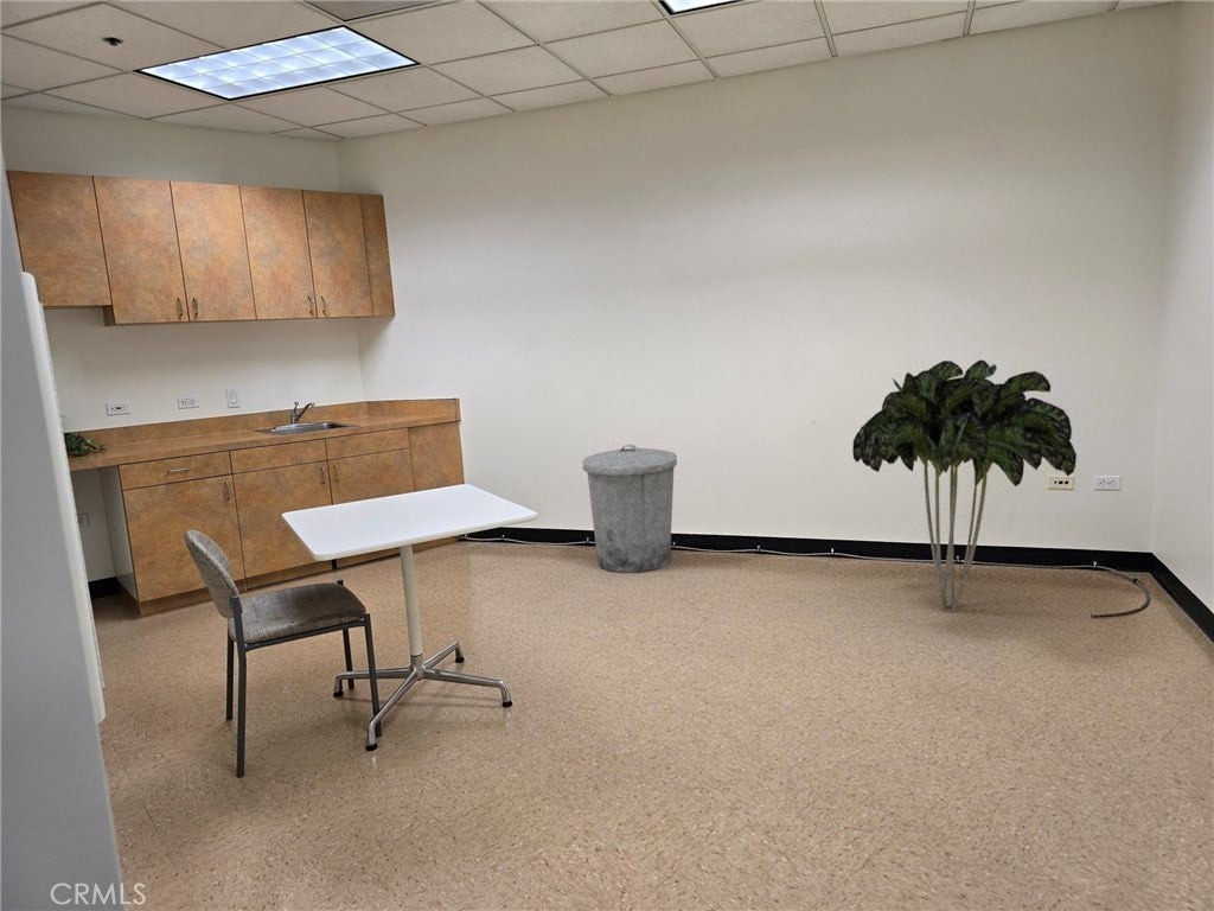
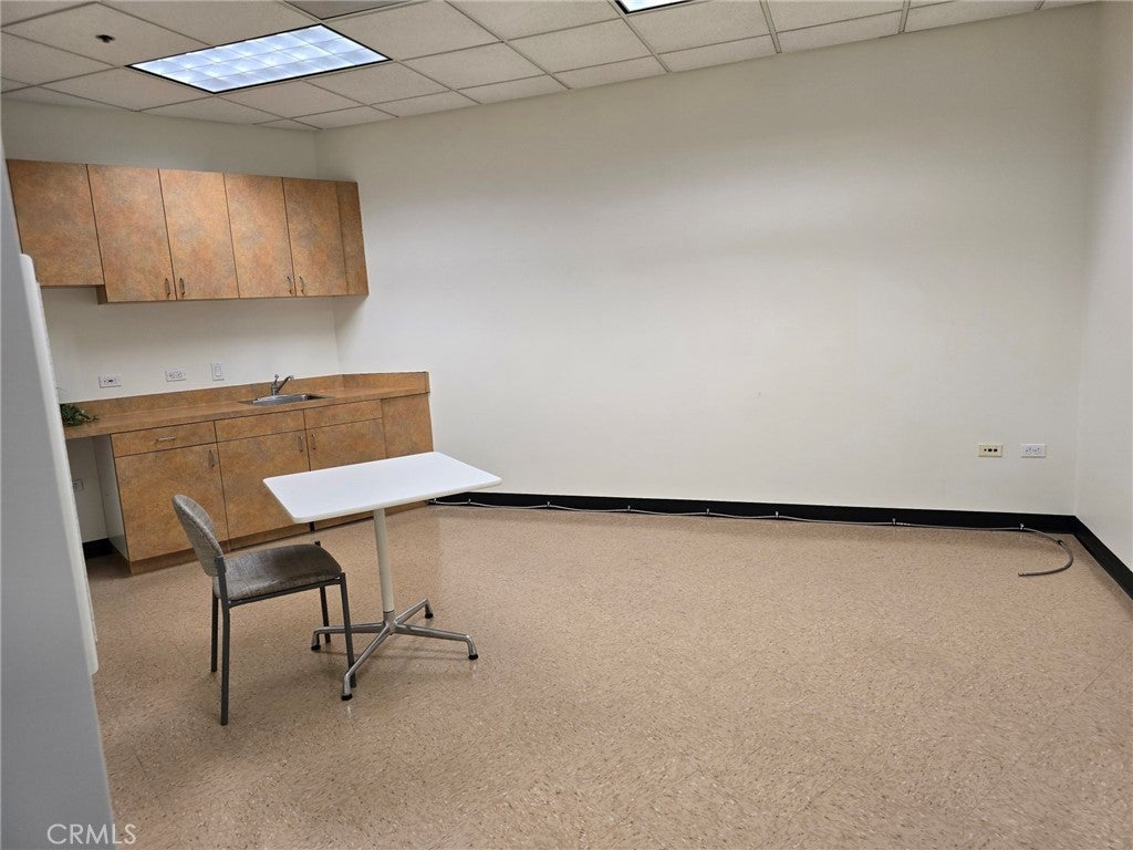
- trash can (631, 504)
- indoor plant (953, 488)
